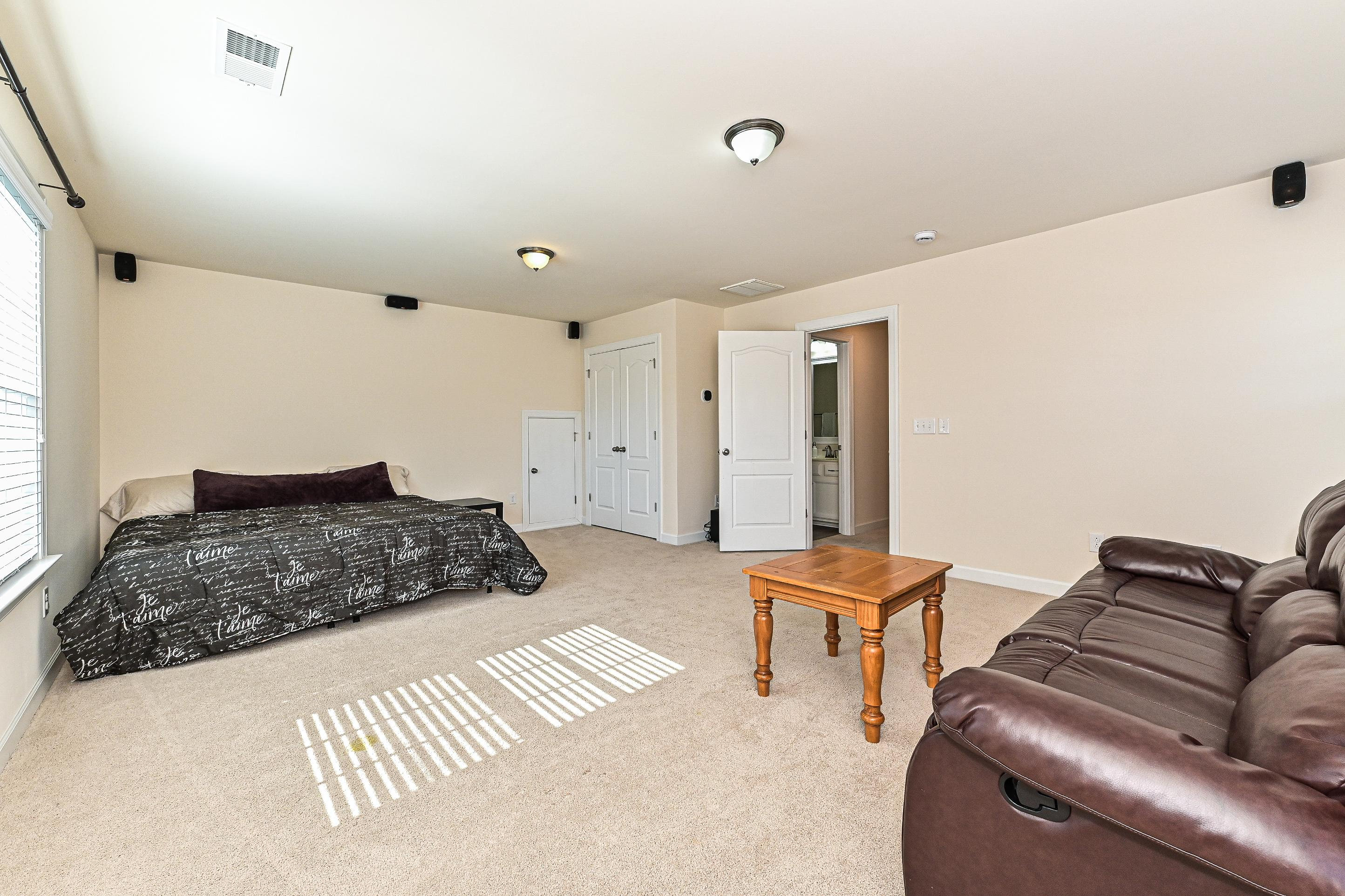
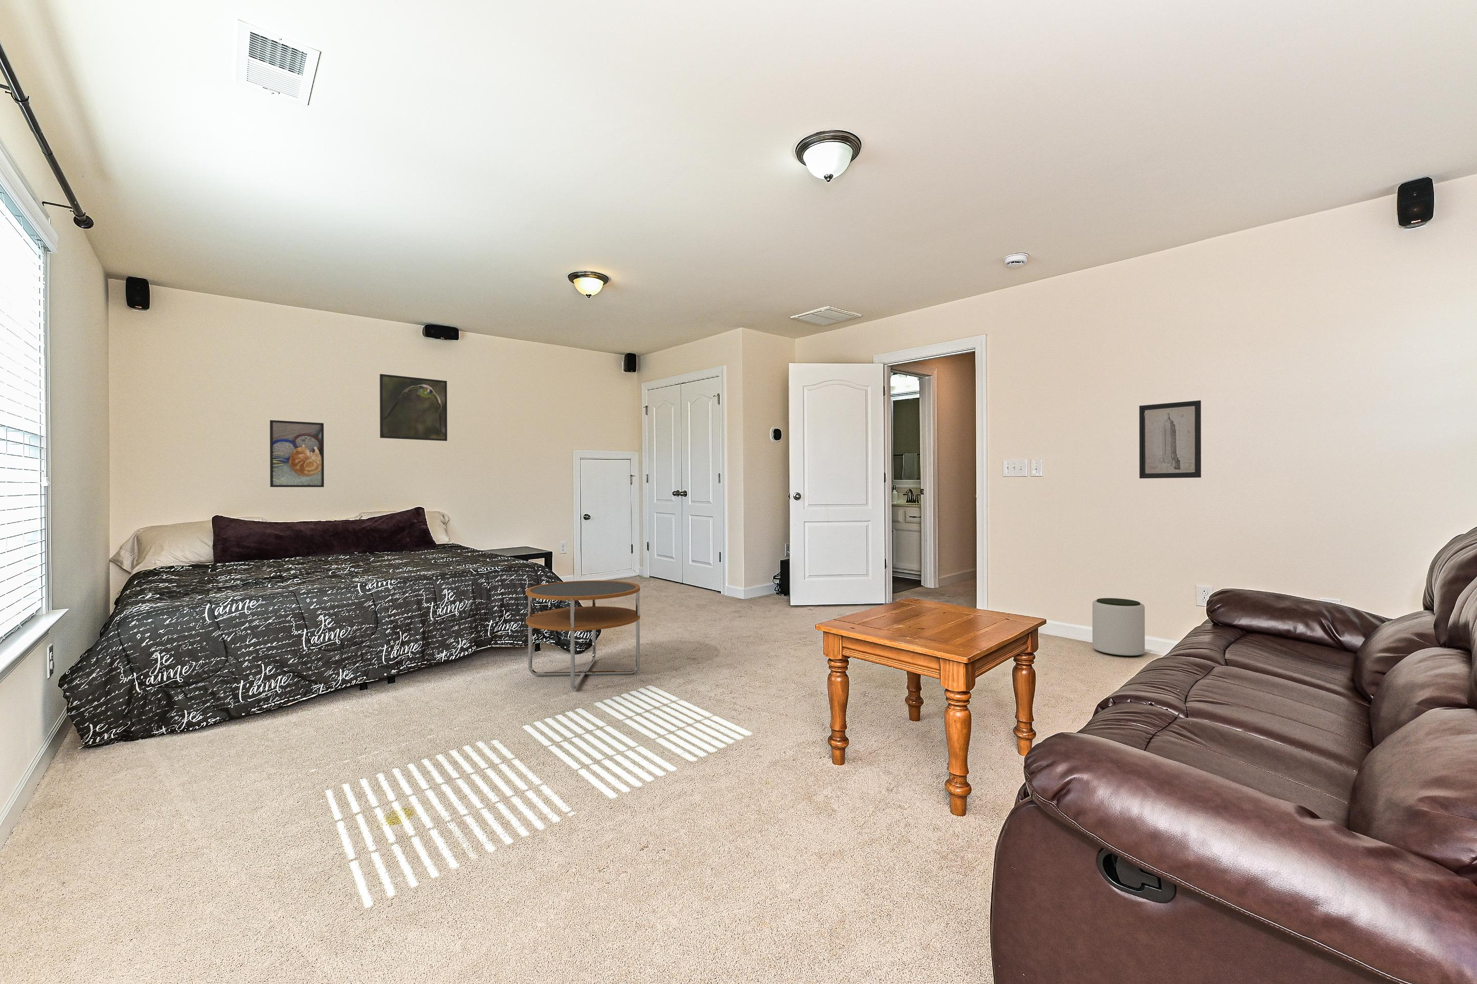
+ side table (584, 630)
+ wall art (1170, 440)
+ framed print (414, 409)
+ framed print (298, 455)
+ plant pot (1118, 626)
